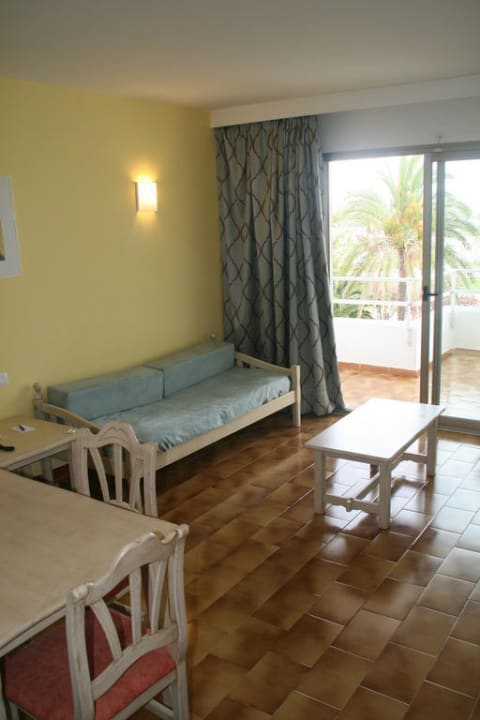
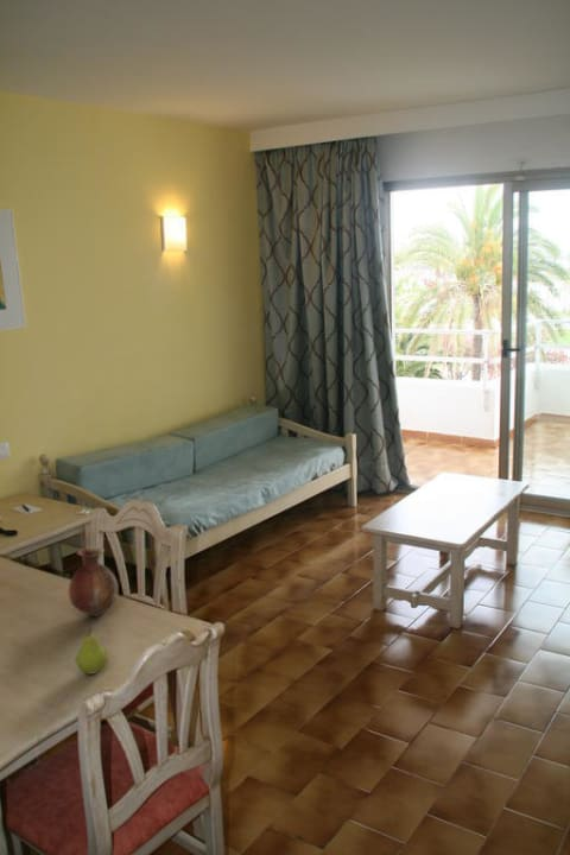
+ fruit (90, 650)
+ vase (93, 582)
